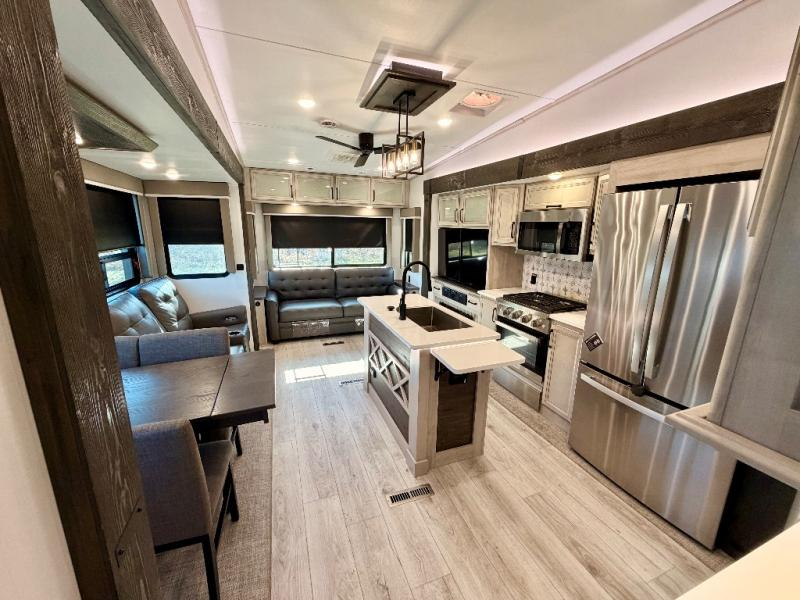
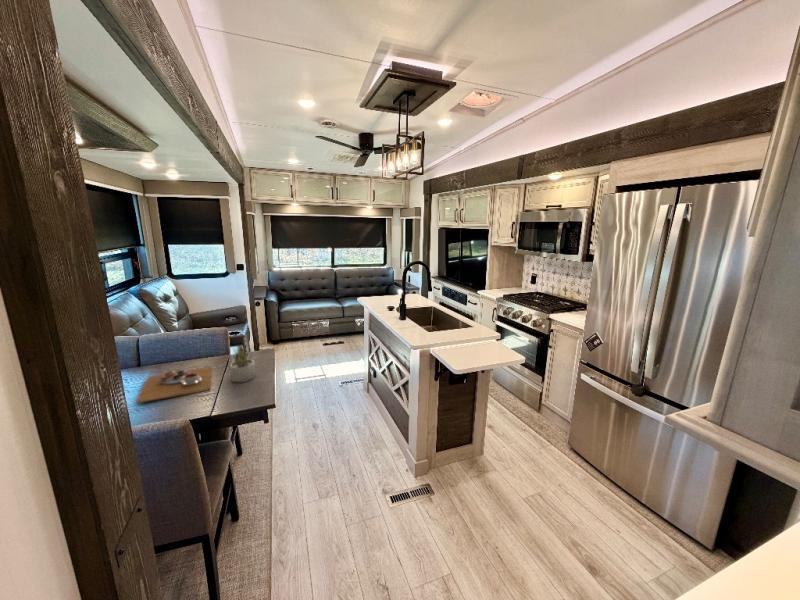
+ succulent plant (242, 361)
+ placemat (177, 378)
